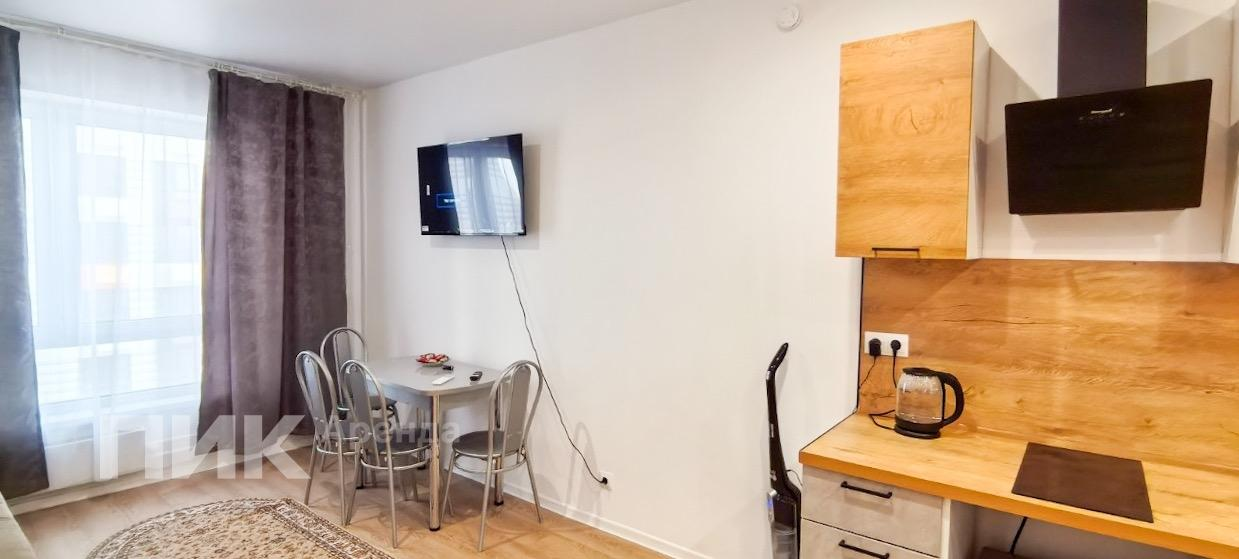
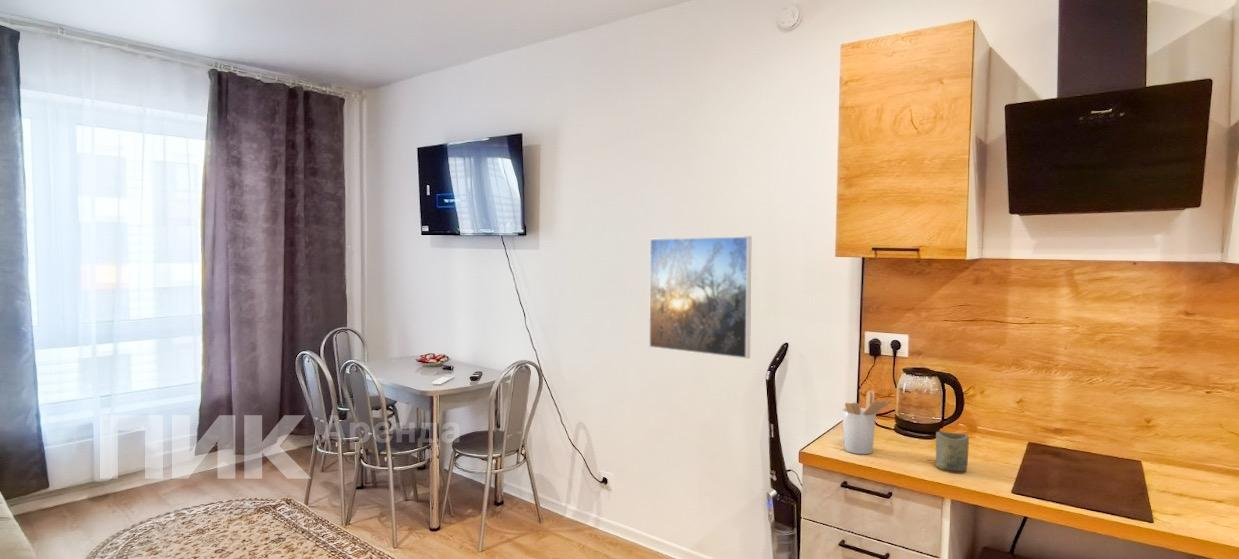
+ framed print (697, 295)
+ cup (951, 451)
+ utensil holder (866, 422)
